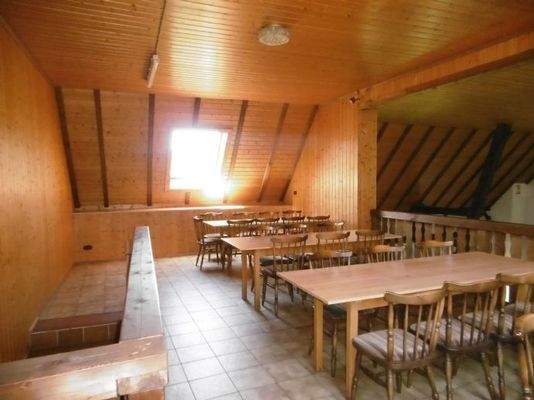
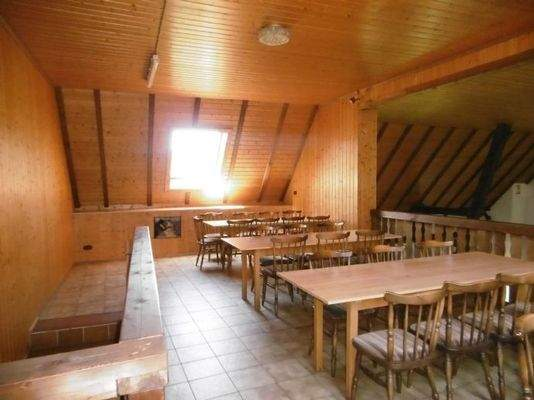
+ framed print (167, 227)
